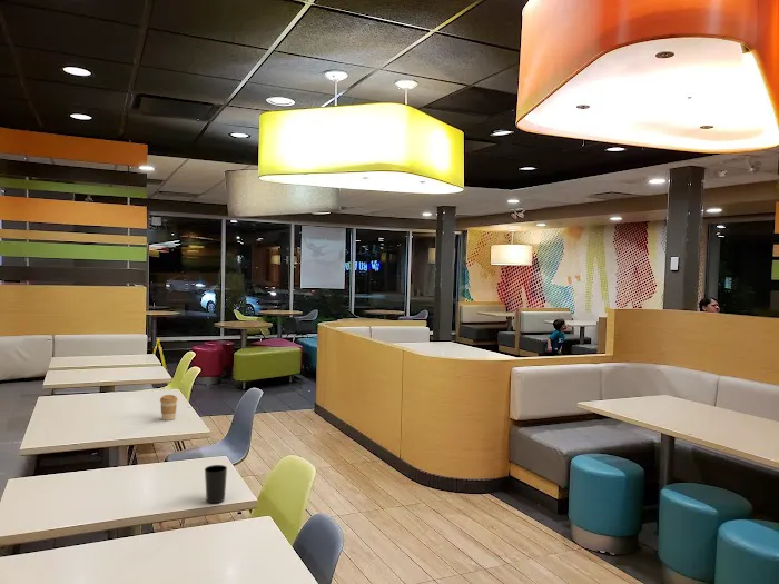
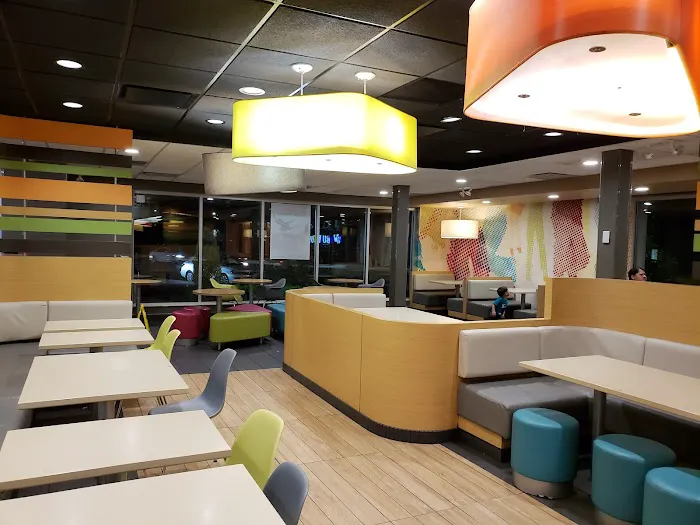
- cup (215, 484)
- coffee cup (168, 407)
